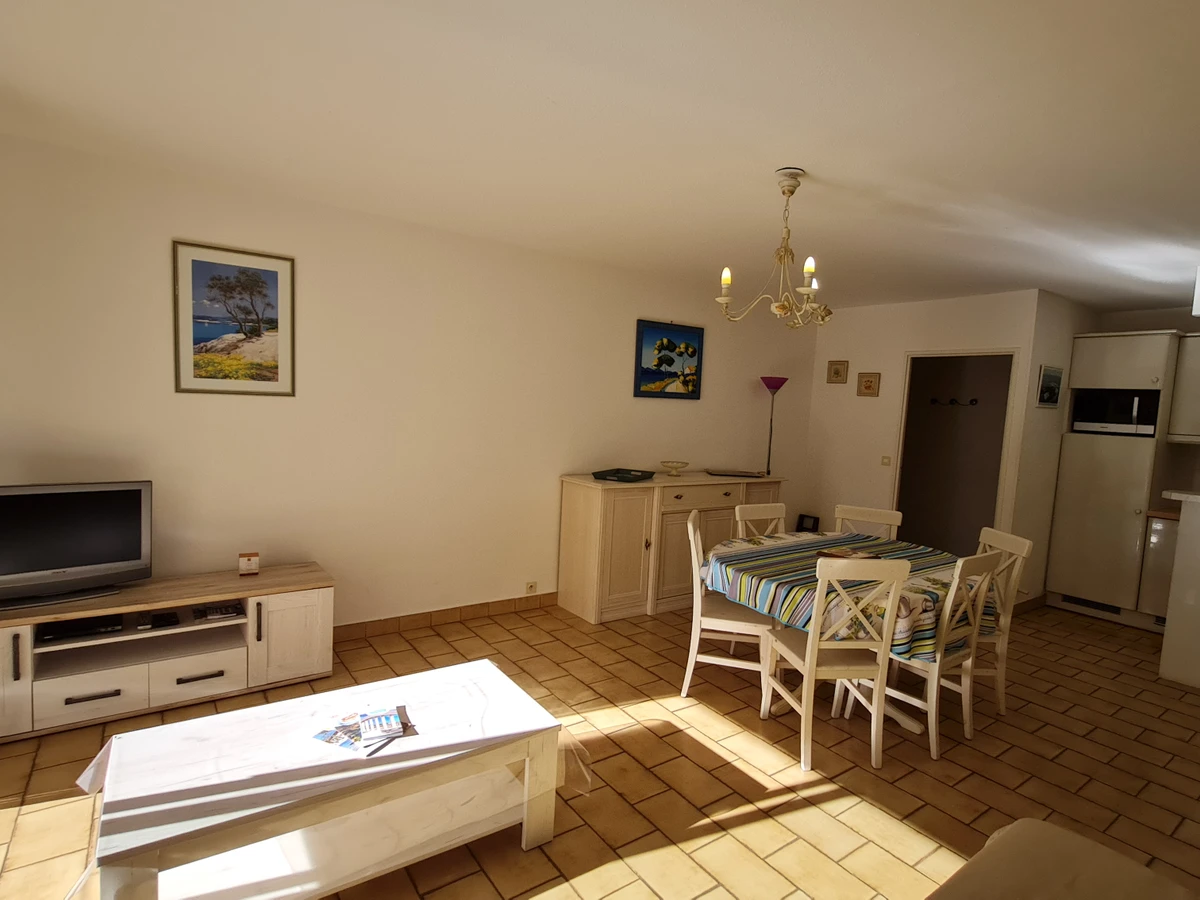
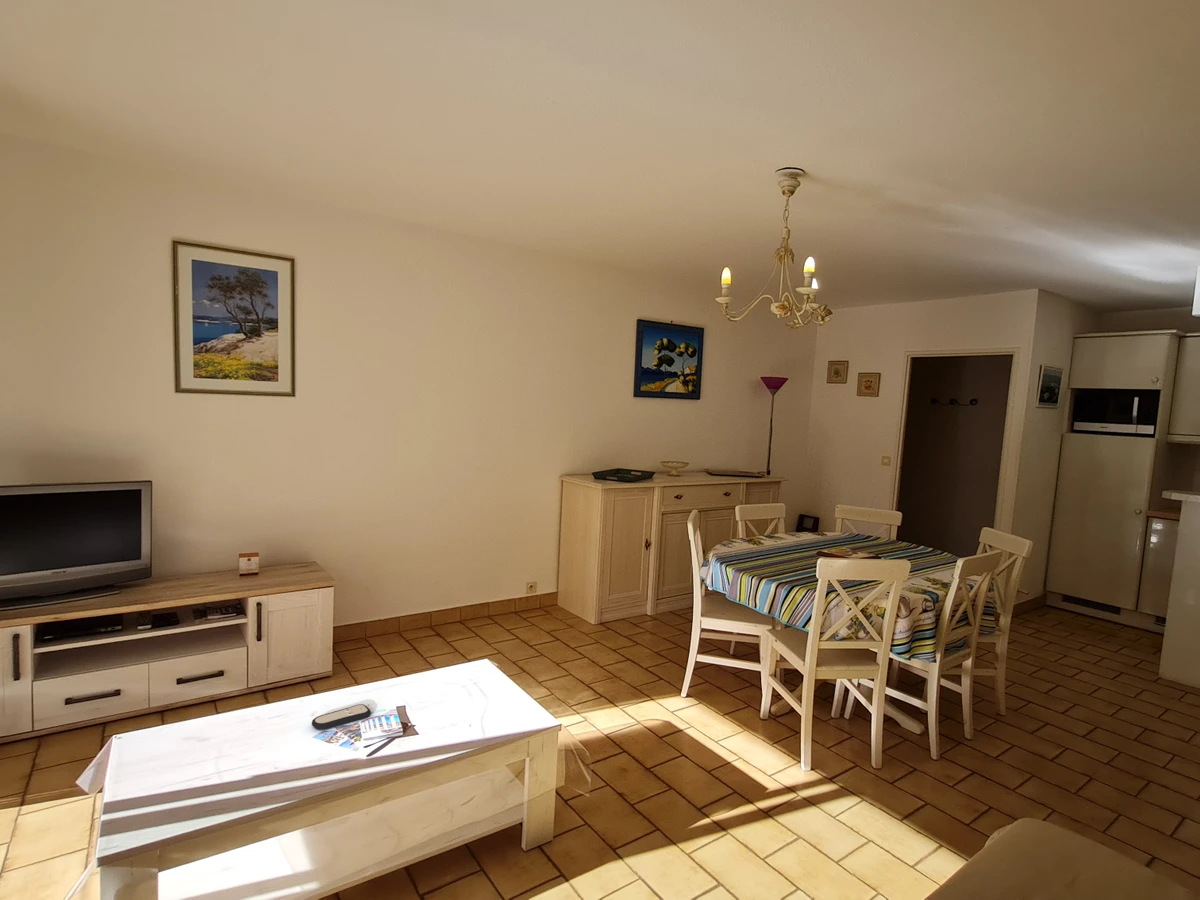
+ remote control (341, 716)
